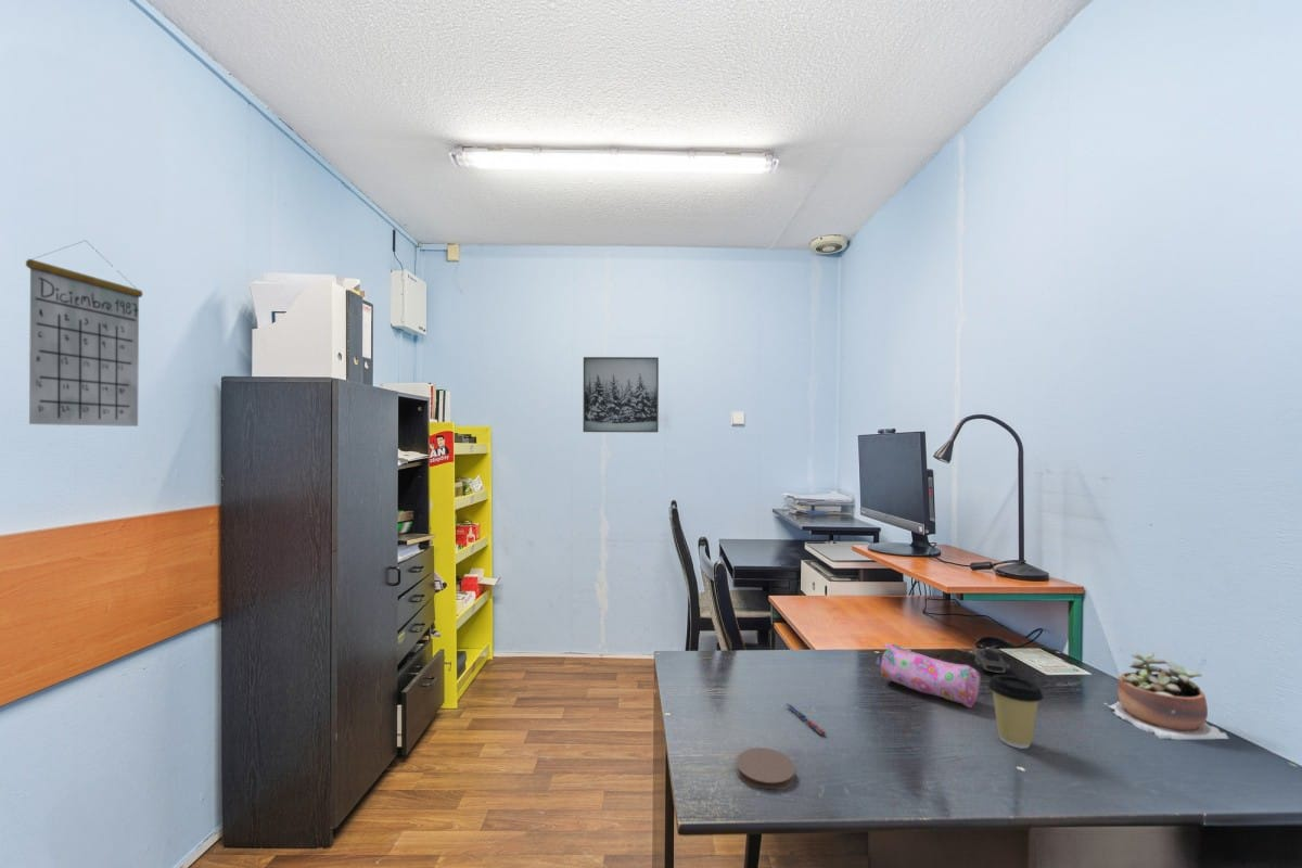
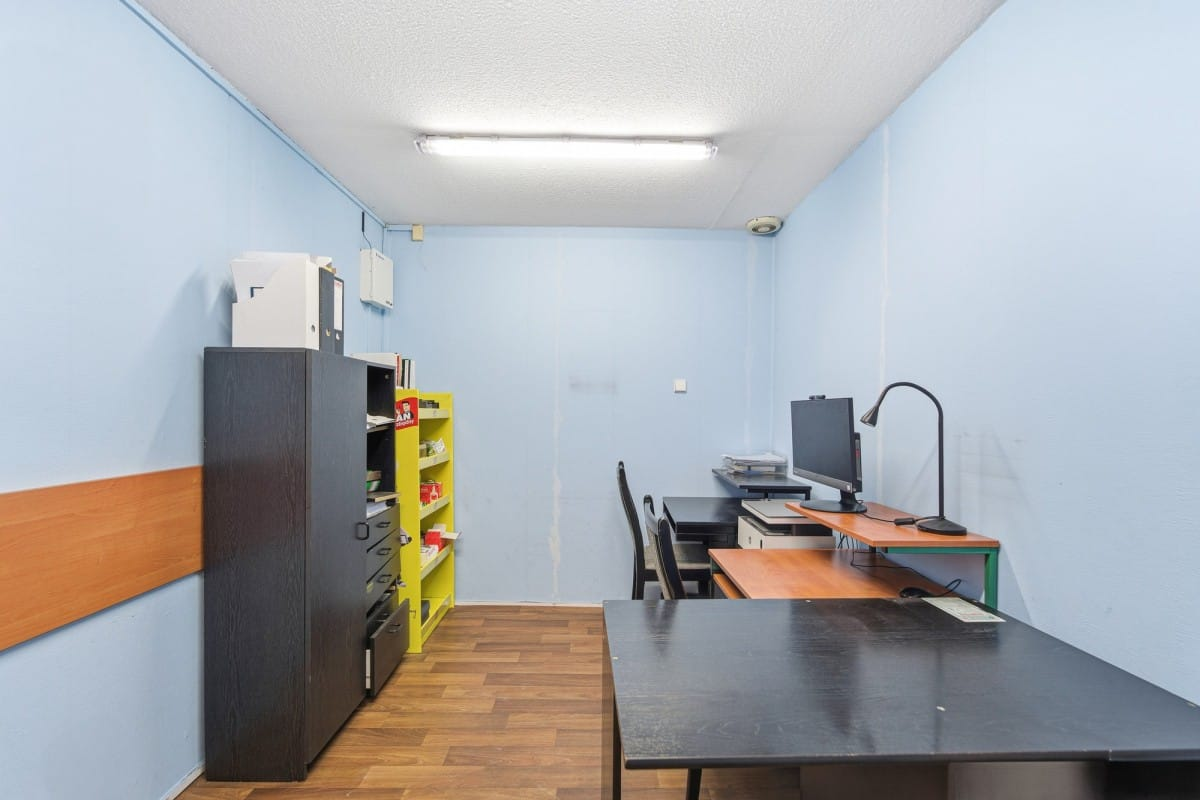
- succulent plant (1160, 690)
- pencil case (927, 673)
- pen (804, 717)
- coffee cup (1014, 711)
- computer mouse (990, 660)
- wall art (621, 394)
- coaster (765, 767)
- calendar (89, 332)
